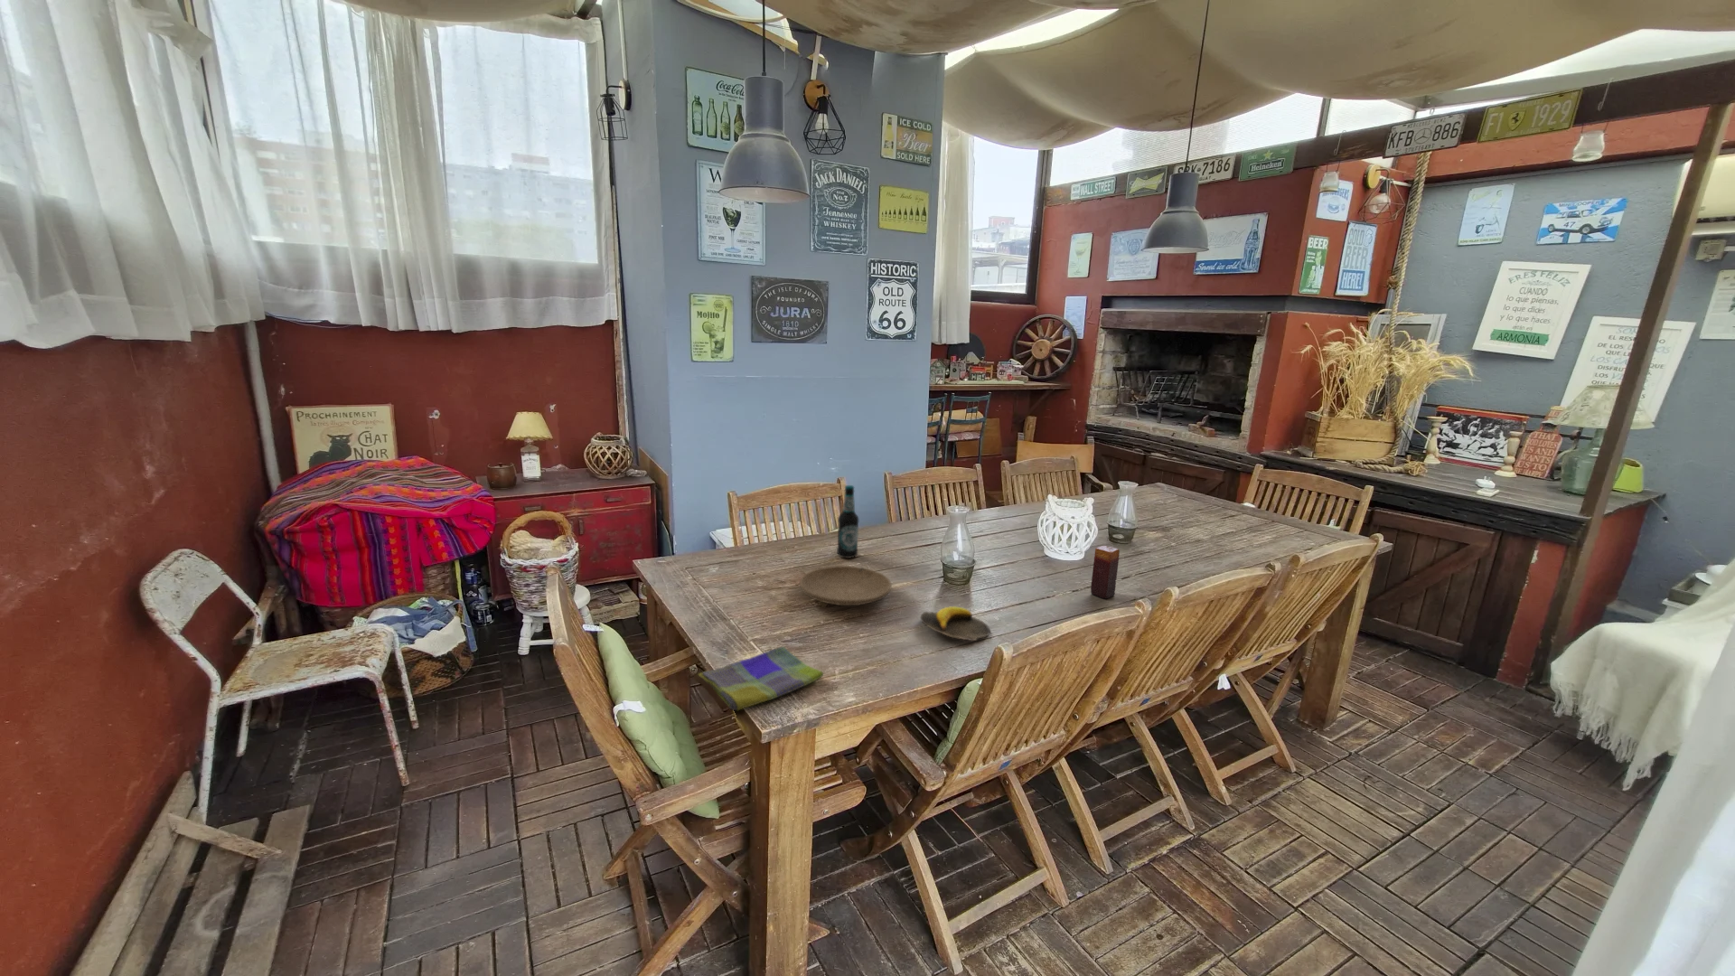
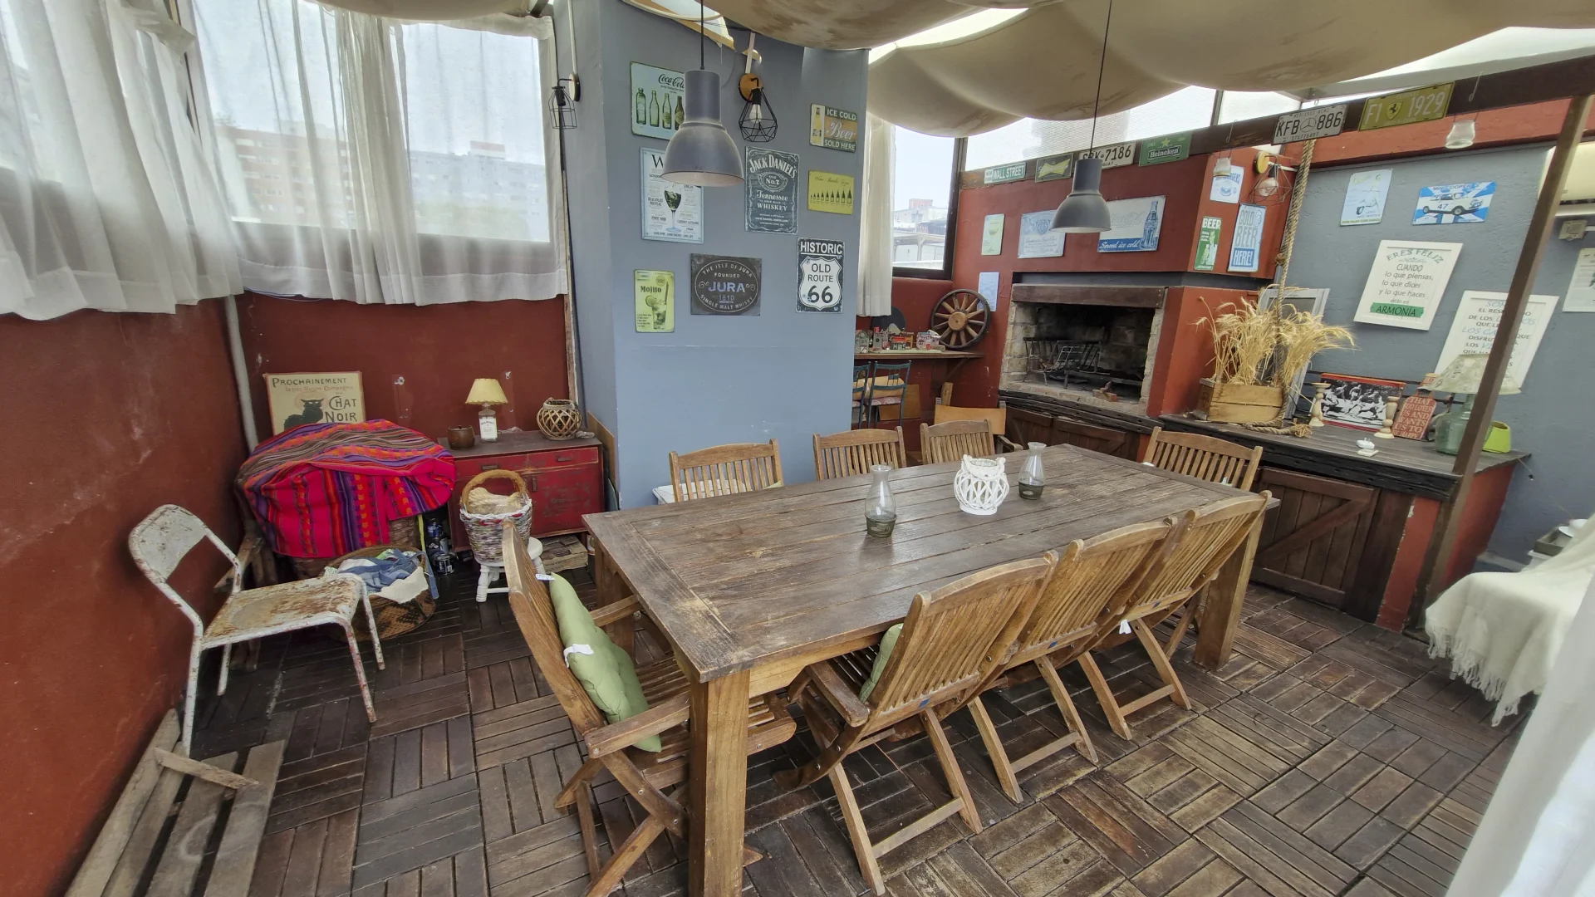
- banana (956, 618)
- dish towel (761, 676)
- bottle (847, 521)
- plate (845, 589)
- candle (1105, 571)
